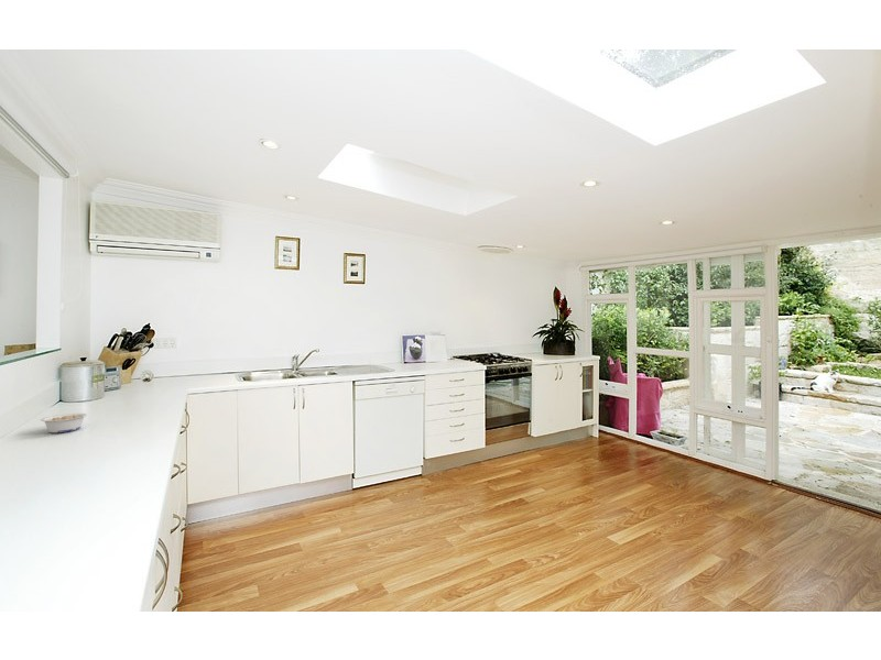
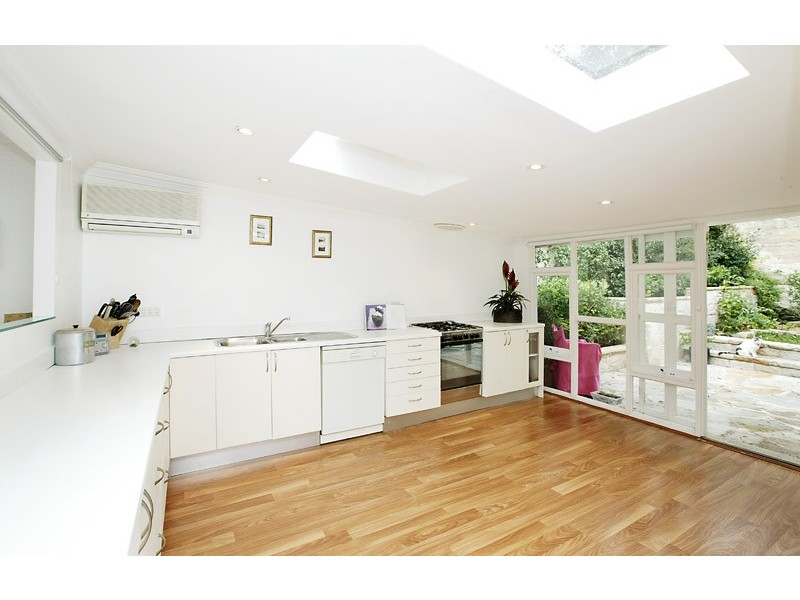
- legume (64, 421)
